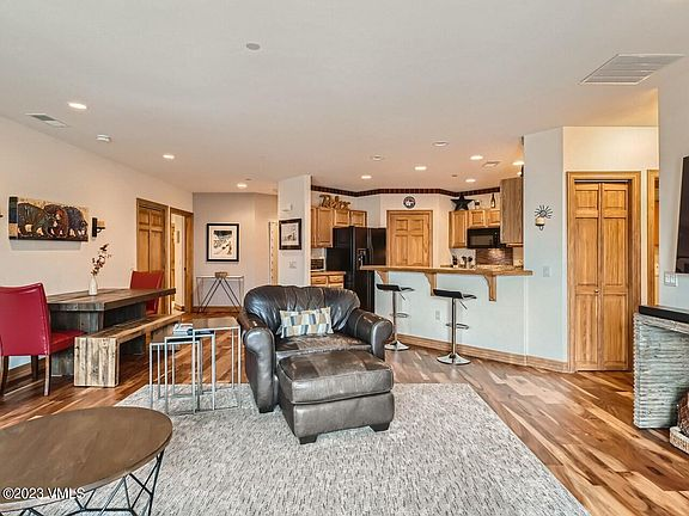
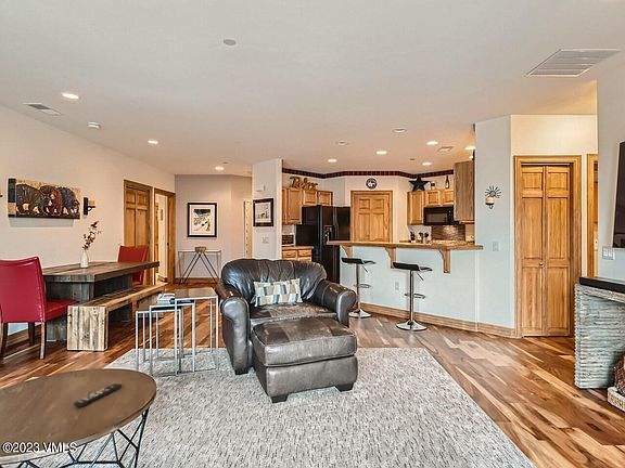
+ remote control (99, 394)
